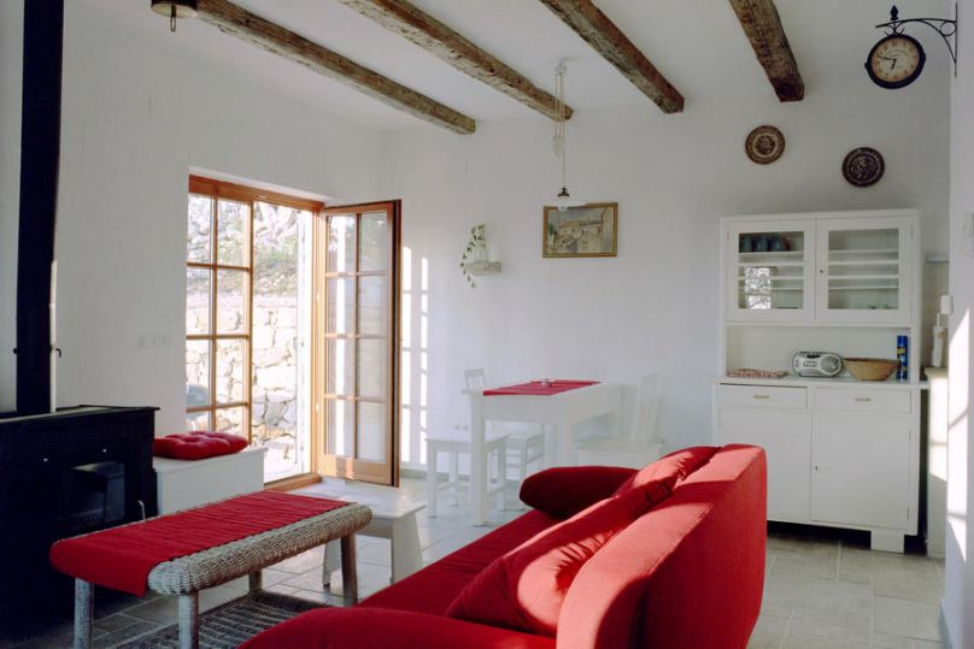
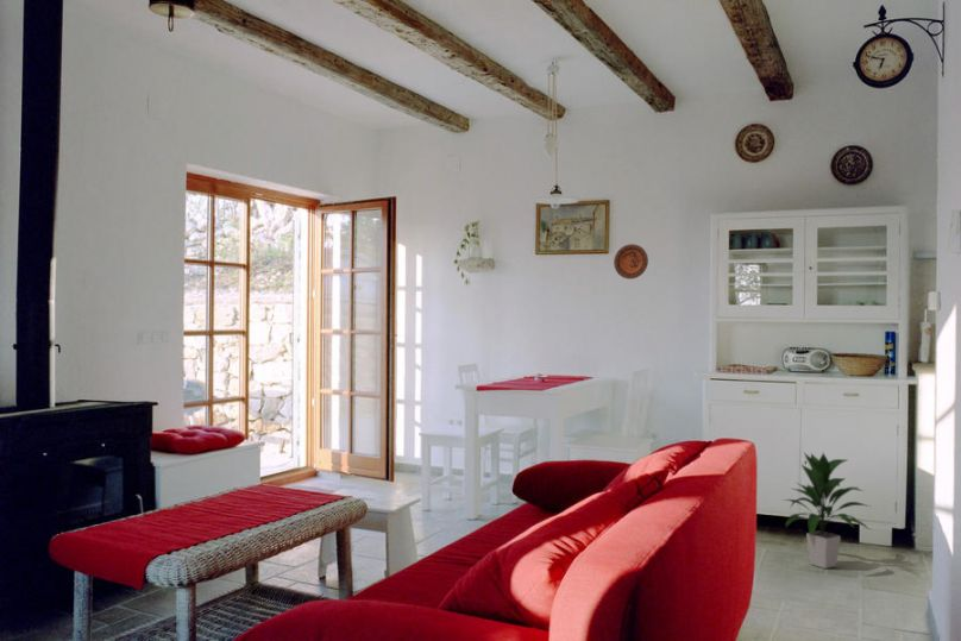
+ decorative plate (630, 262)
+ indoor plant (822, 507)
